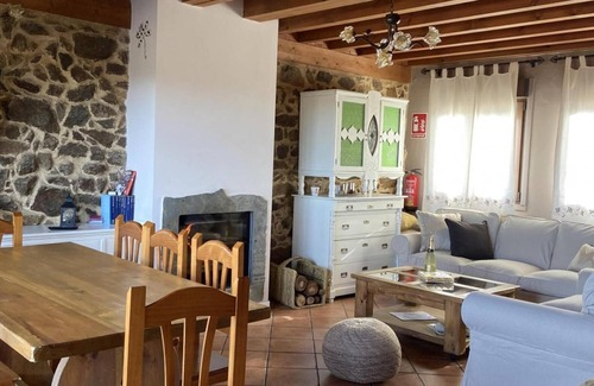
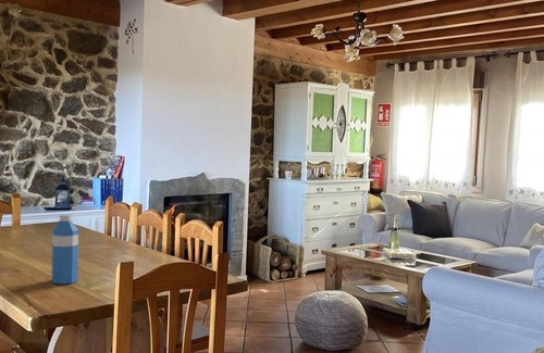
+ water bottle (64, 248)
